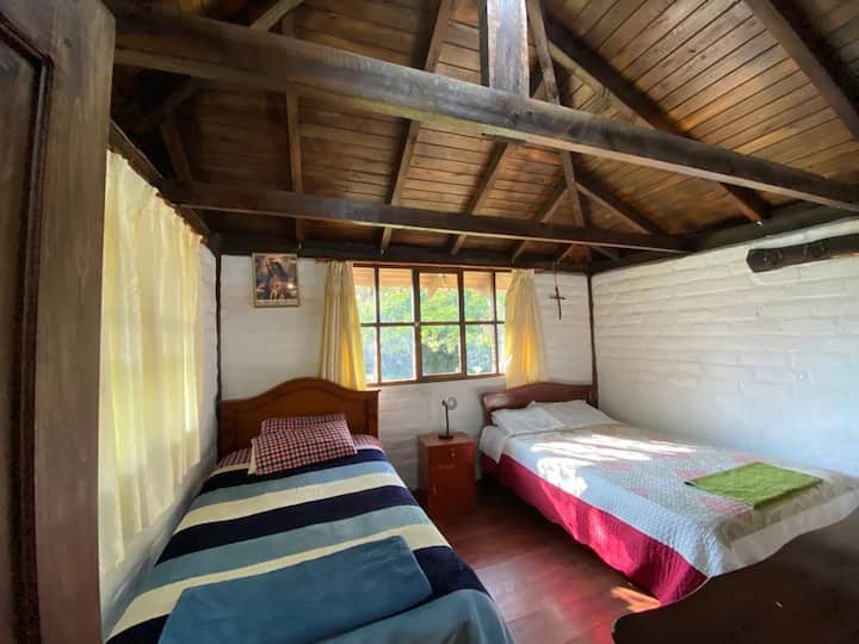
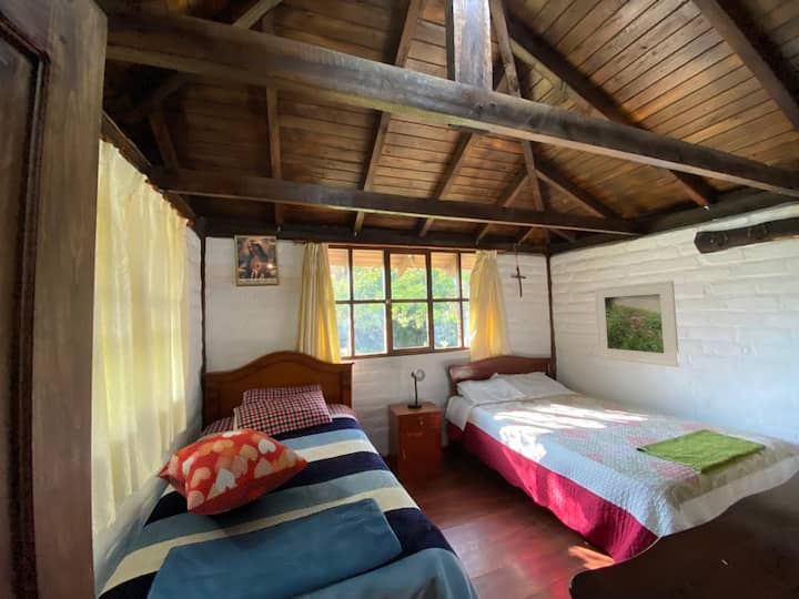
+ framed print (631, 323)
+ decorative pillow (233, 468)
